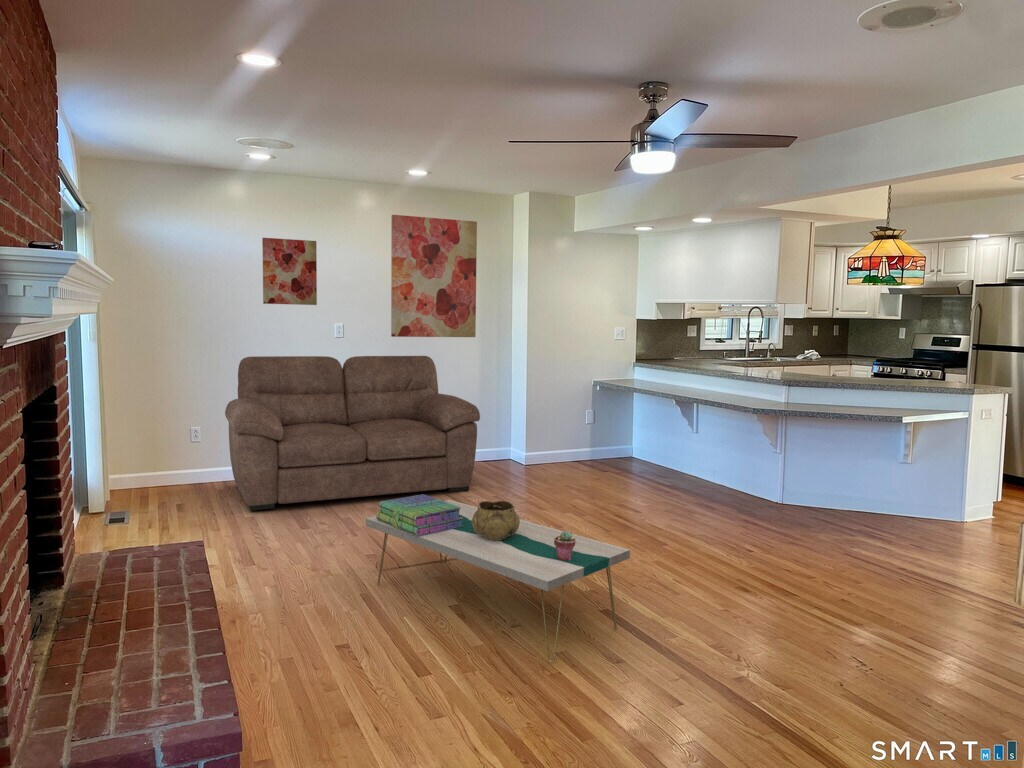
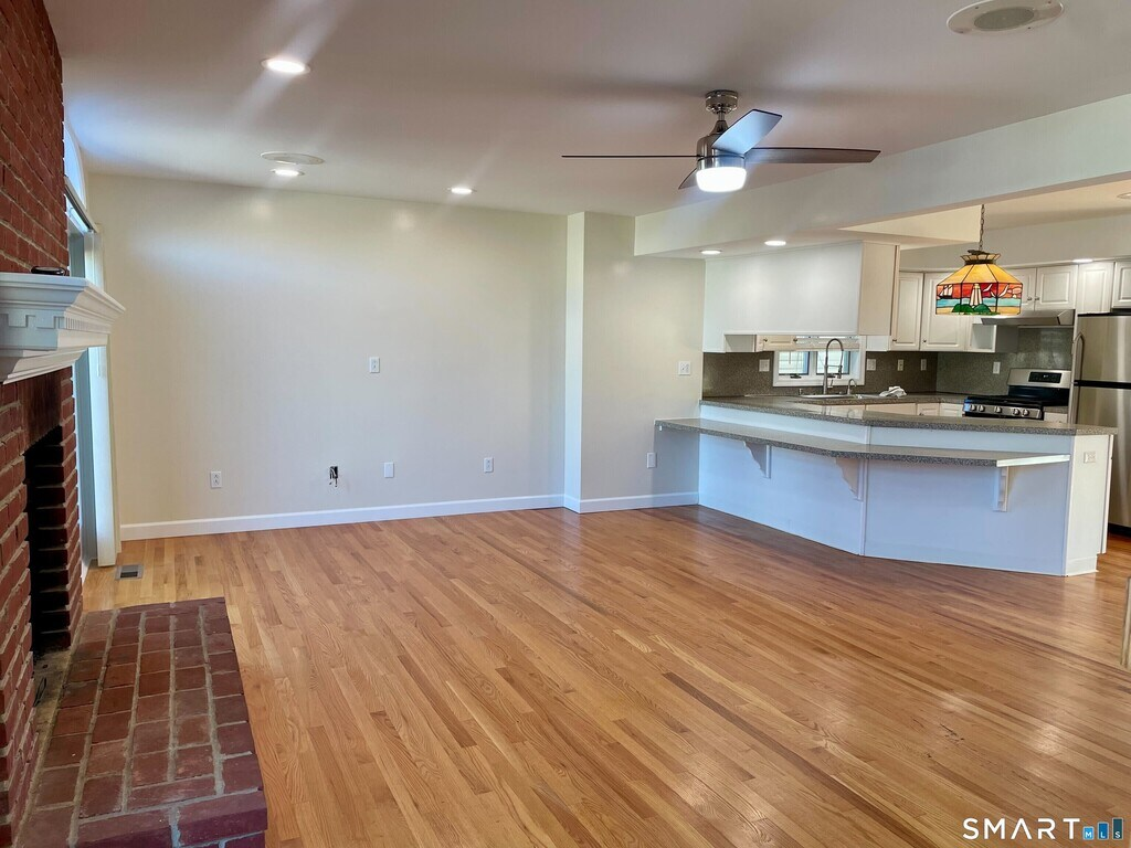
- sofa (351, 423)
- potted succulent (564, 544)
- wall art (290, 272)
- stack of books (419, 513)
- coffee table (489, 569)
- decorative bowl (495, 520)
- wall art (434, 278)
